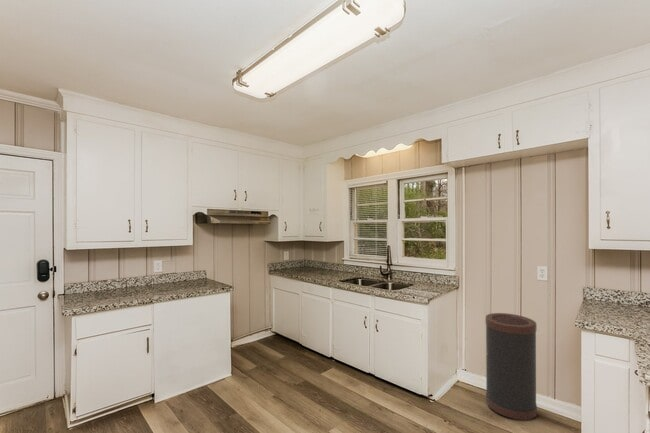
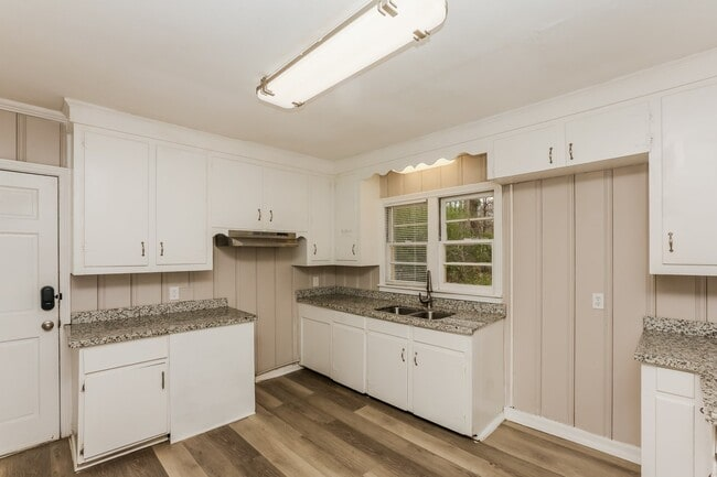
- trash can (510, 363)
